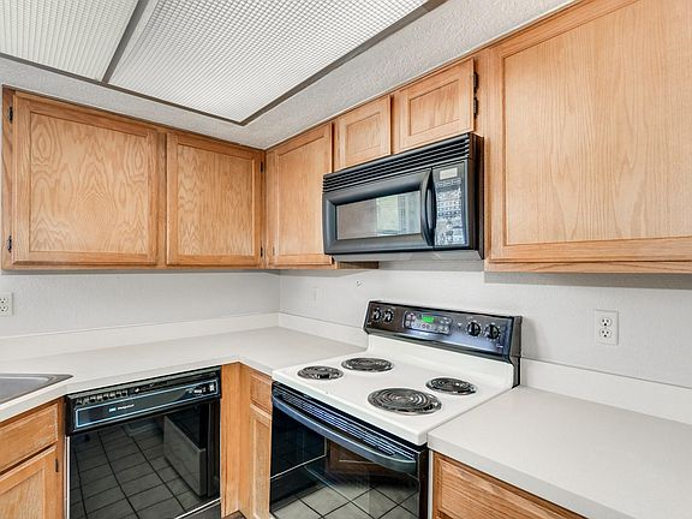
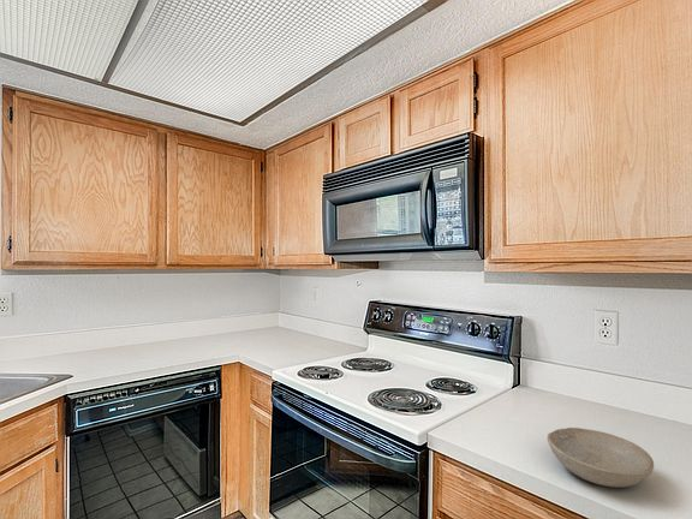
+ bowl (597, 459)
